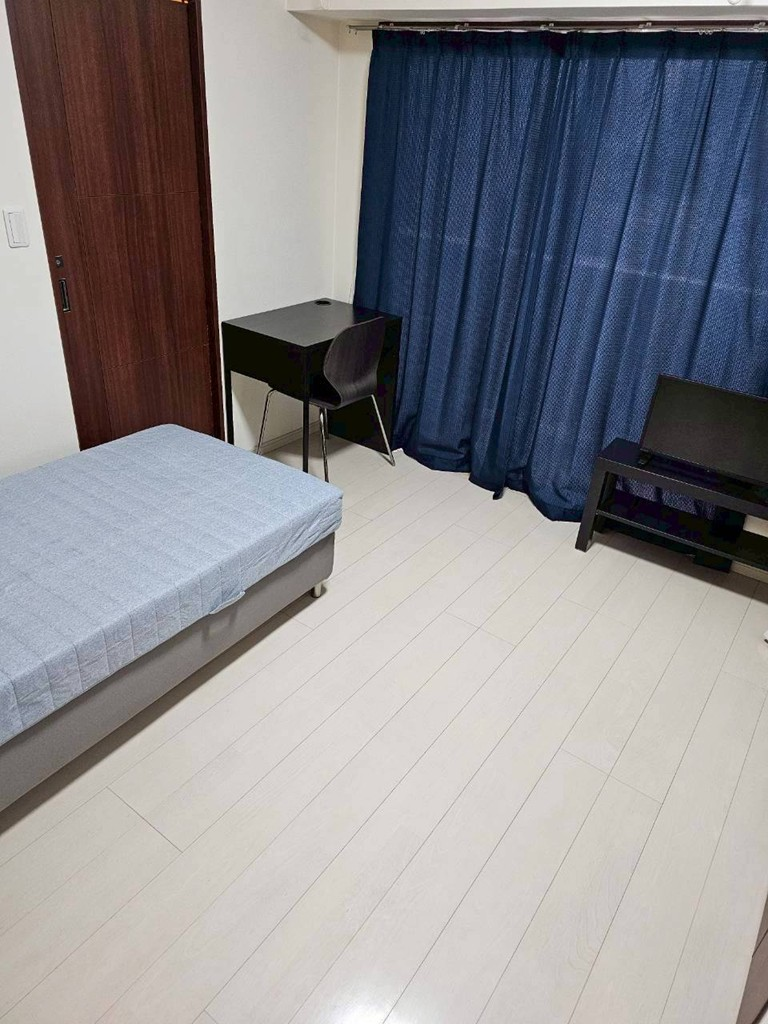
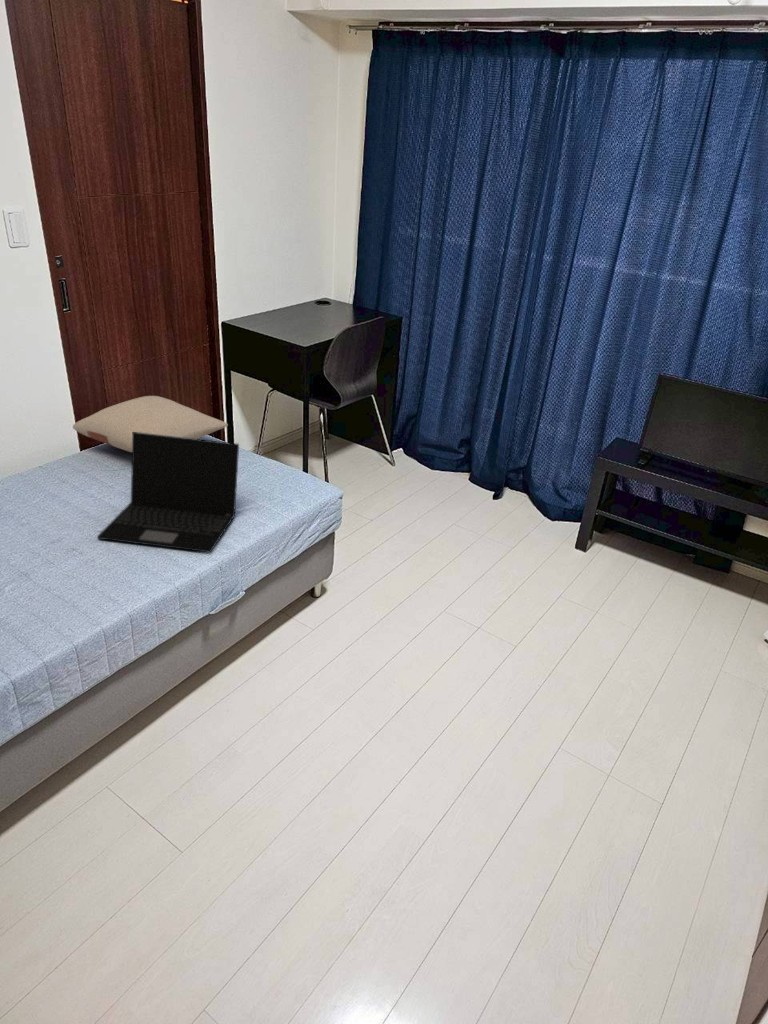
+ pillow (152, 425)
+ laptop (170, 489)
